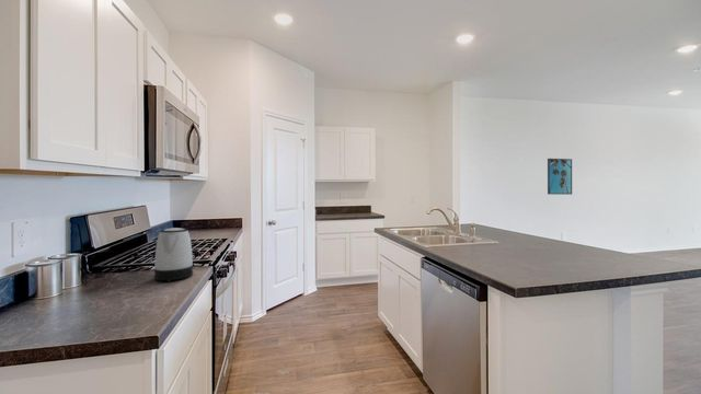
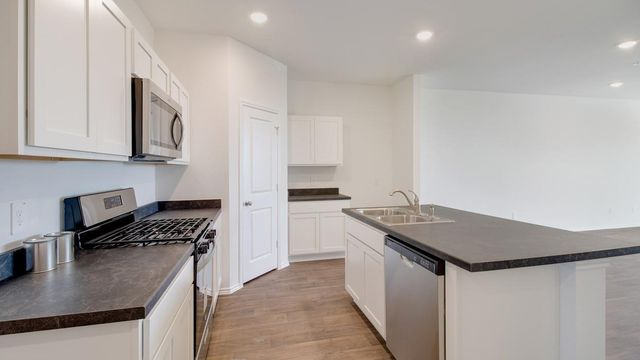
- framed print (560, 176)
- kettle (175, 251)
